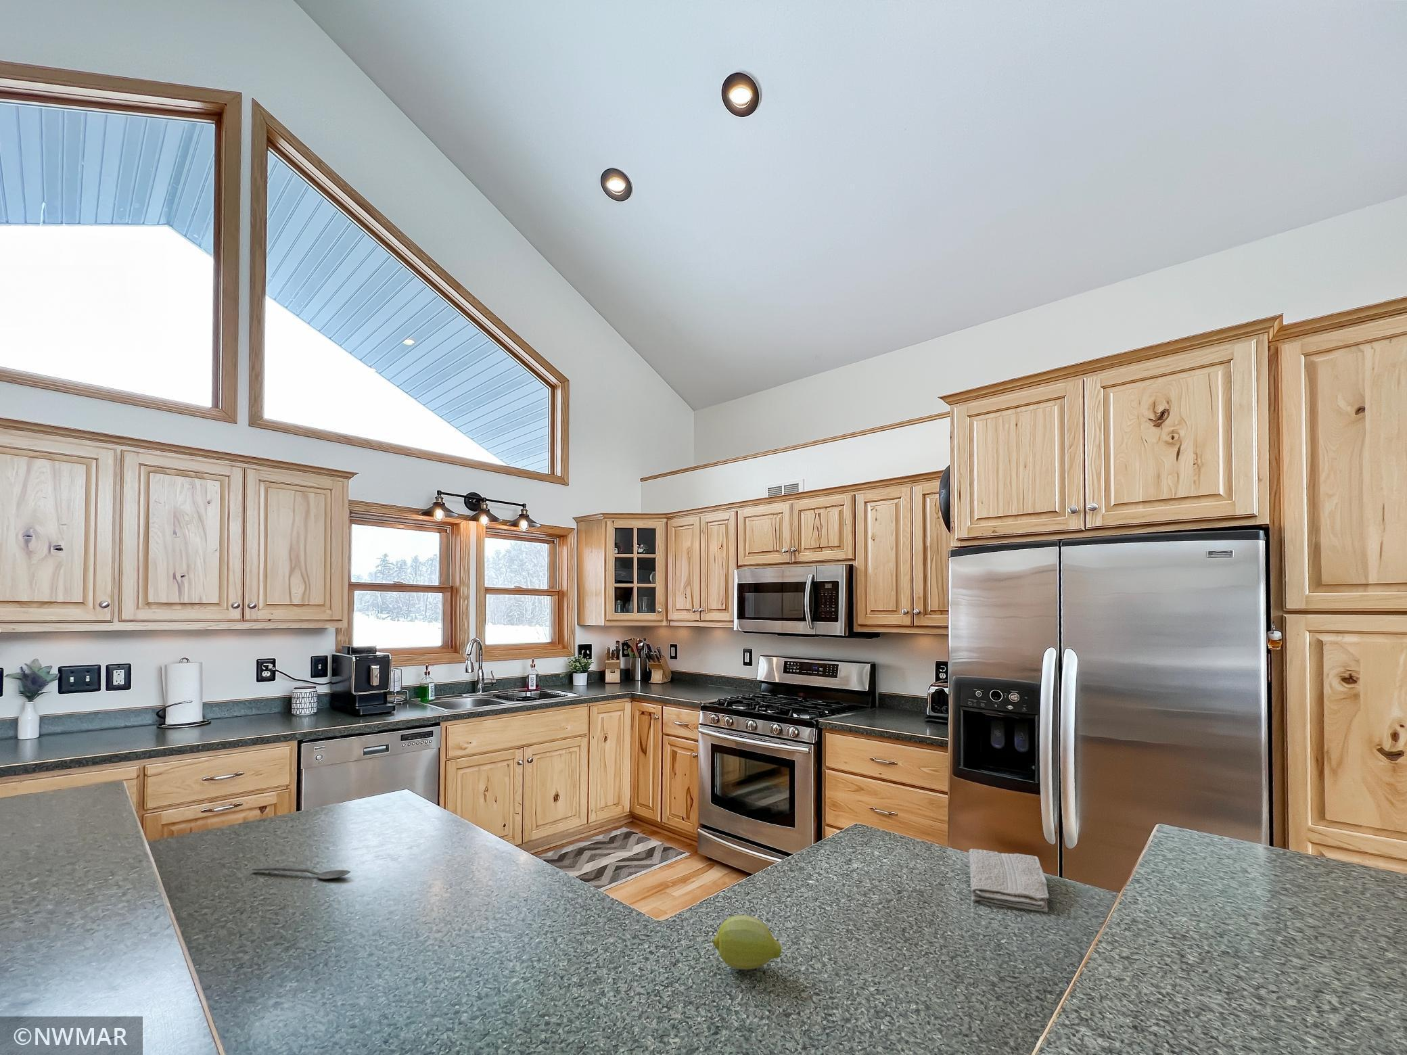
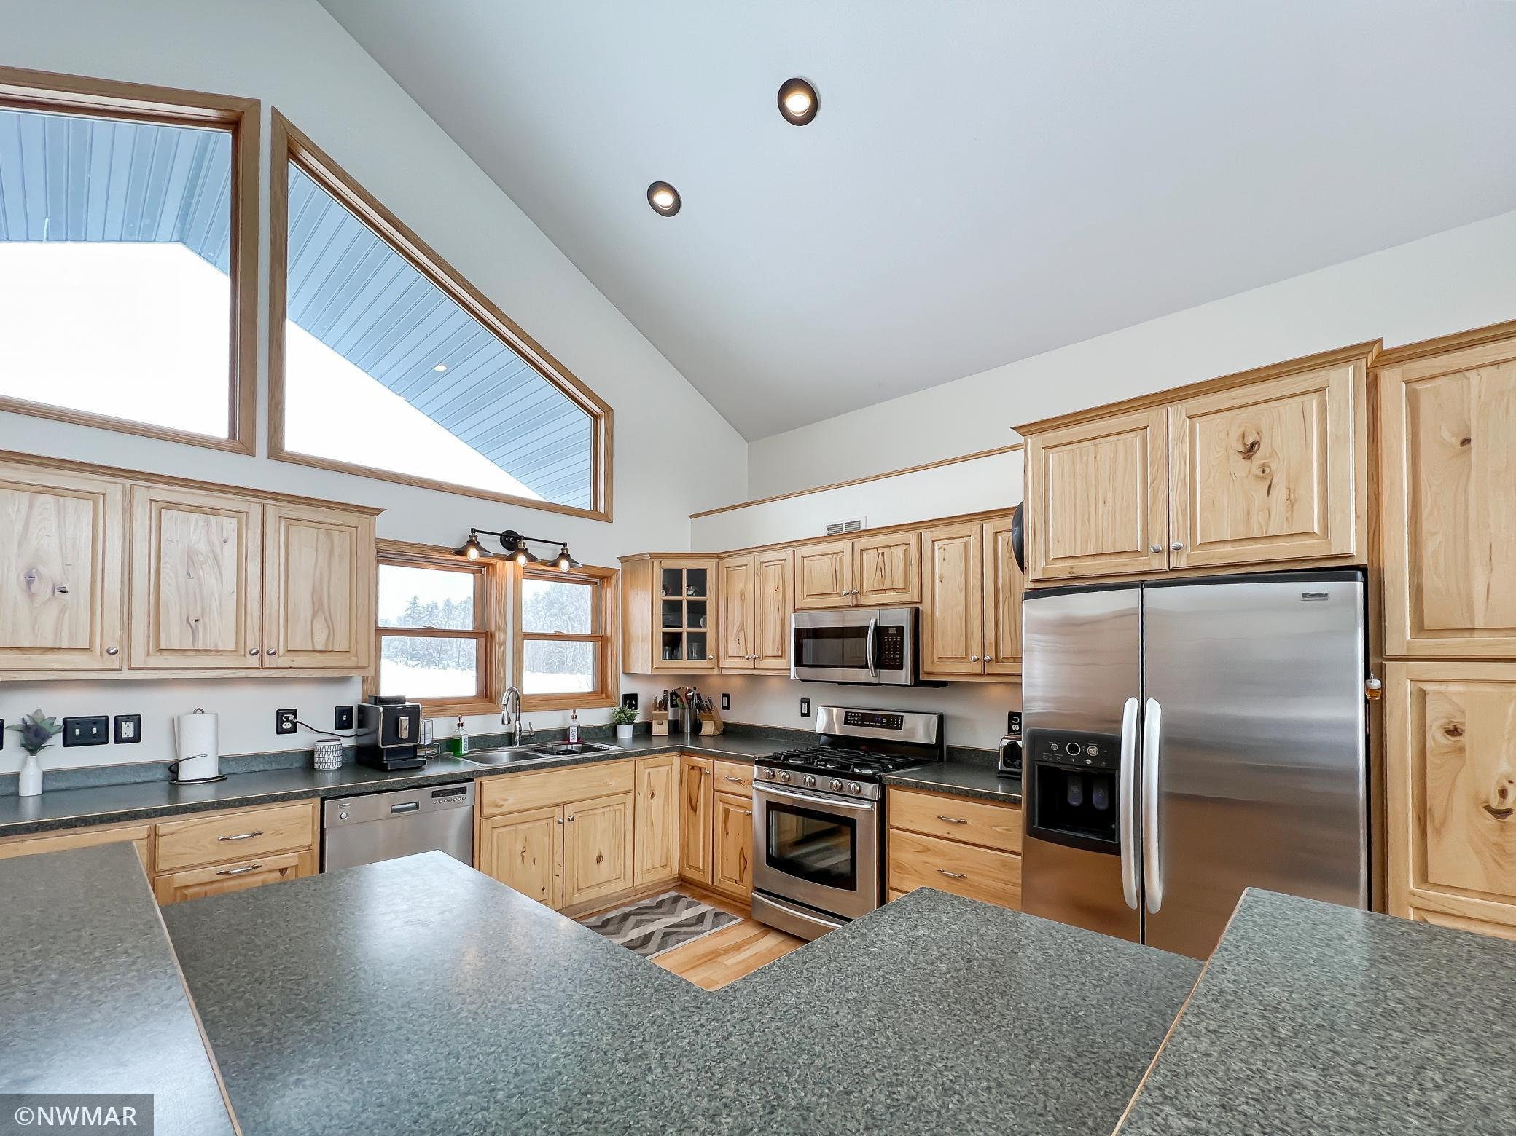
- washcloth (1006, 877)
- spoon (300, 870)
- fruit (746, 942)
